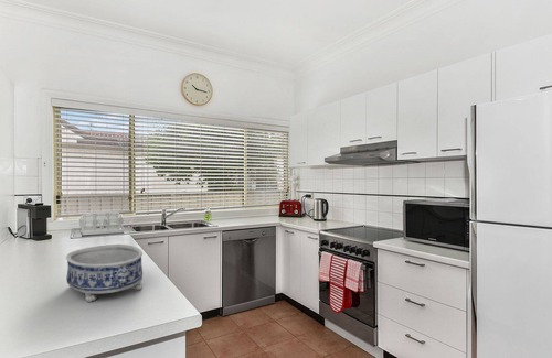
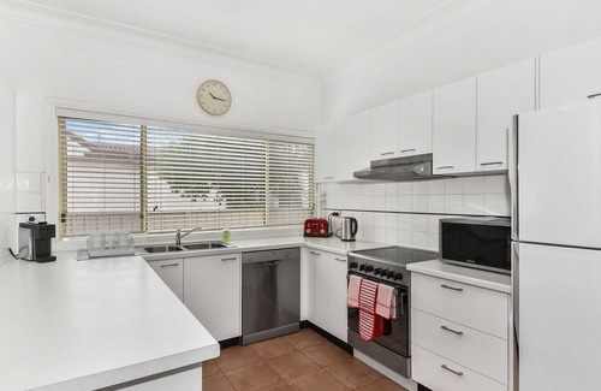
- decorative bowl (105, 270)
